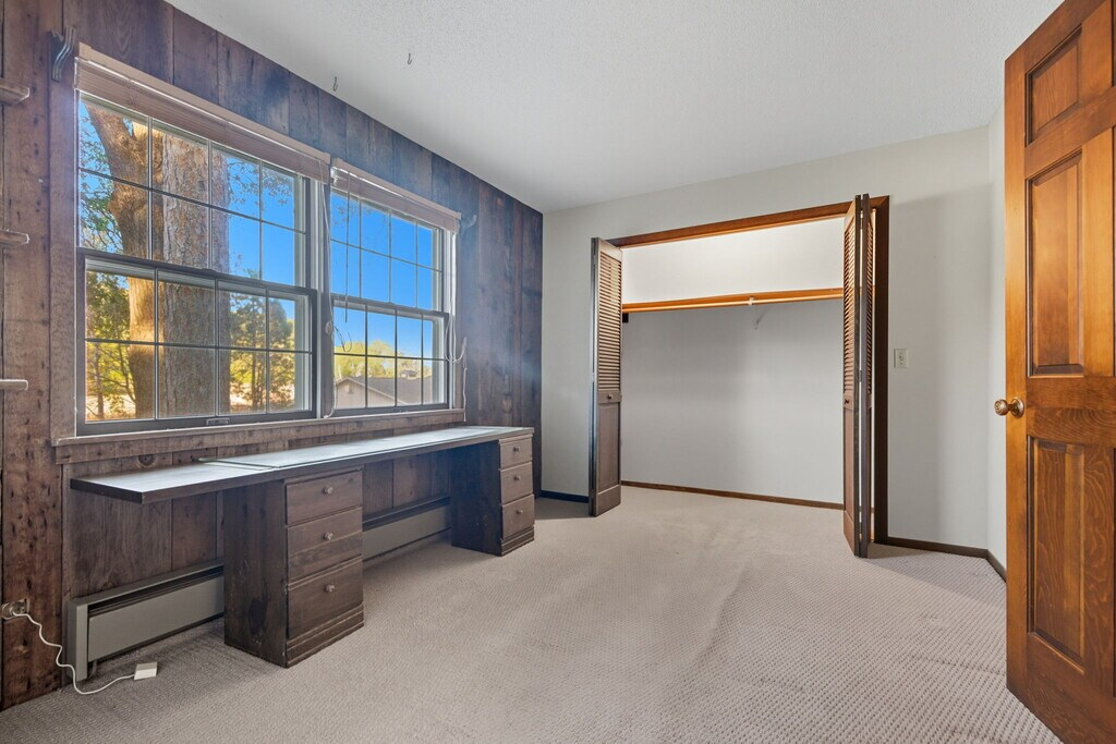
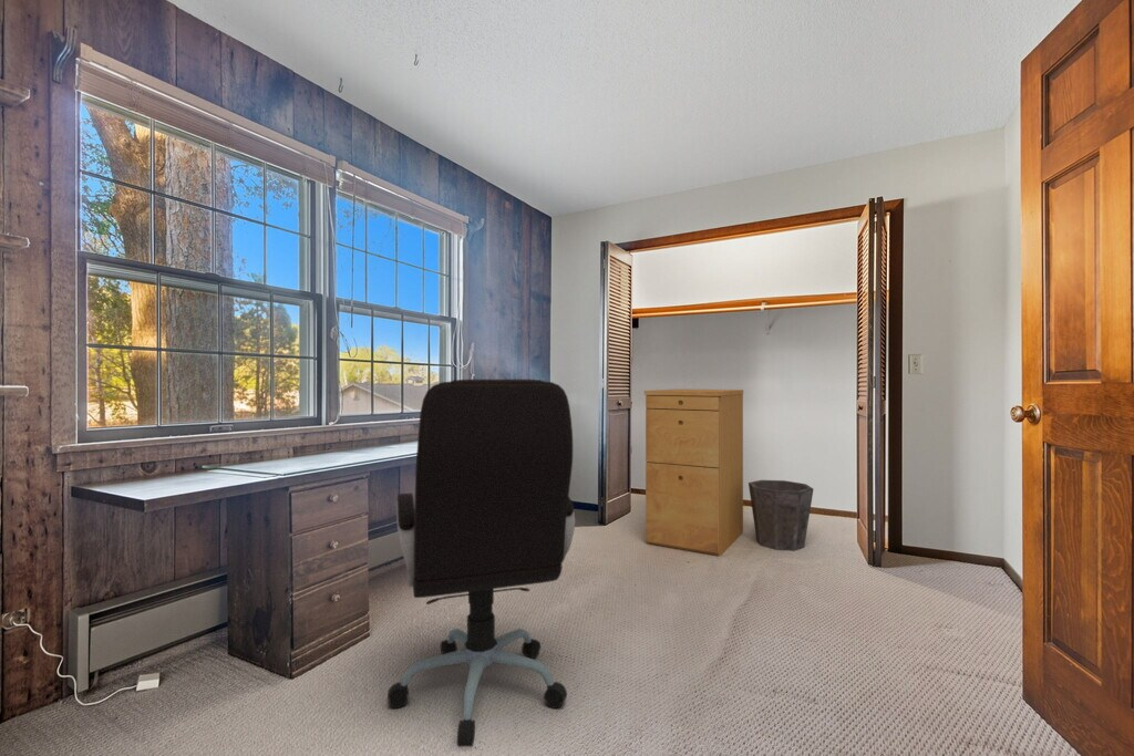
+ office chair (477, 536)
+ filing cabinet (695, 464)
+ waste bin (780, 514)
